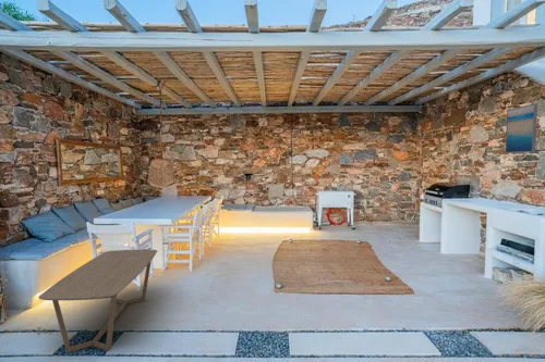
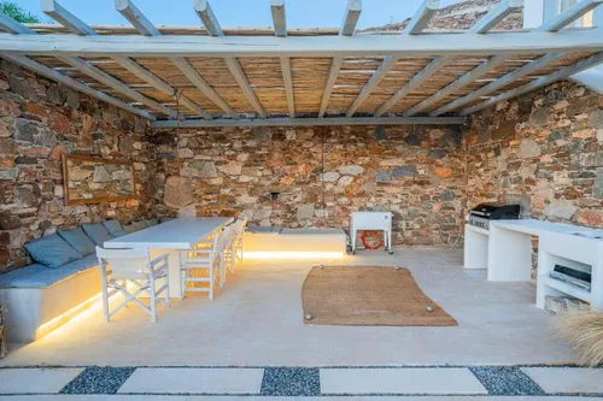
- wall art (520, 129)
- coffee table (110, 295)
